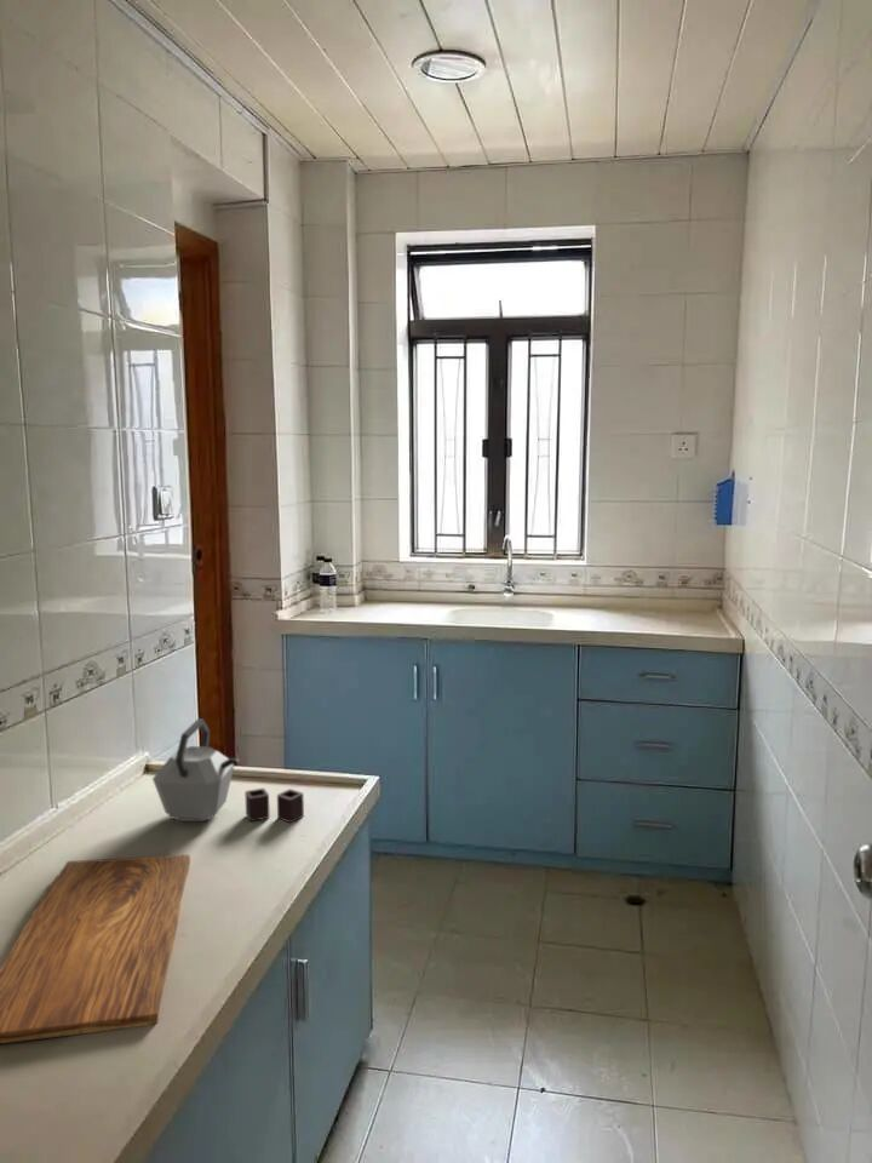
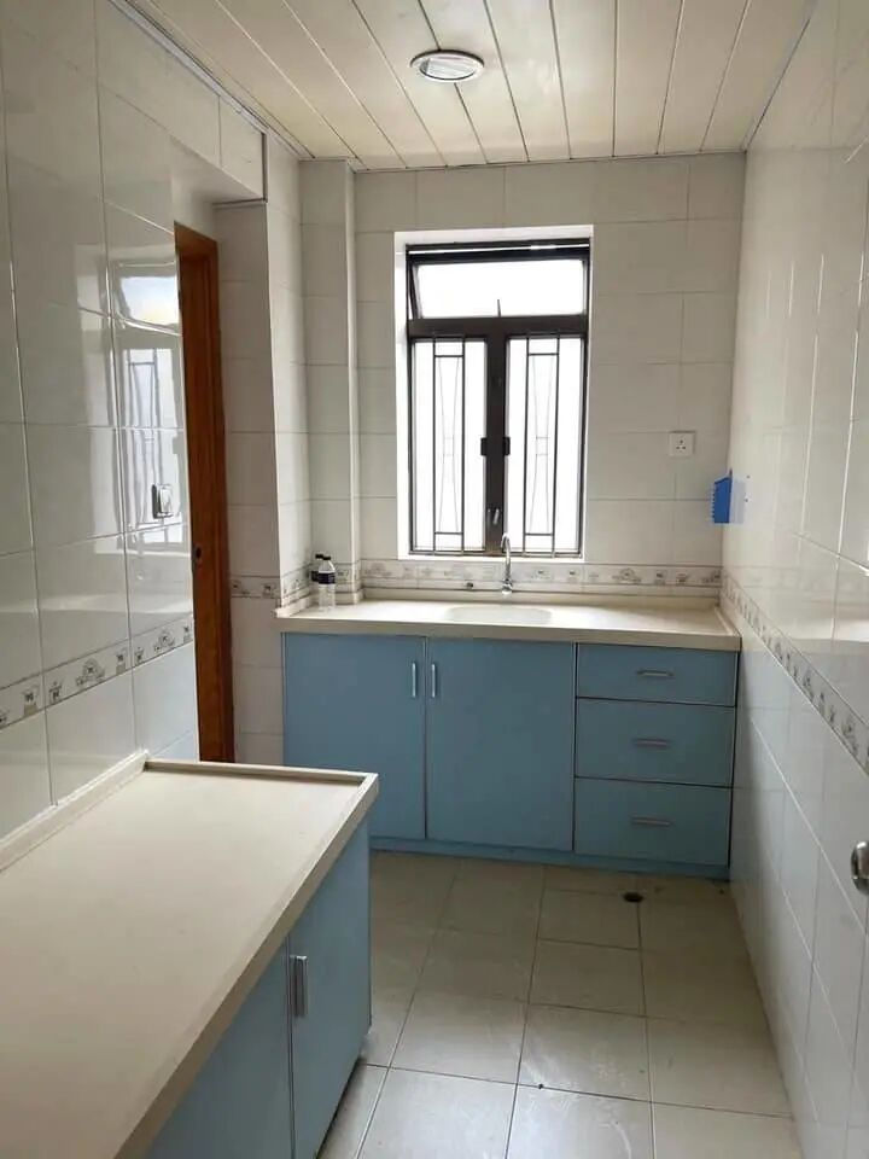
- kettle (231, 772)
- cutting board (98, 932)
